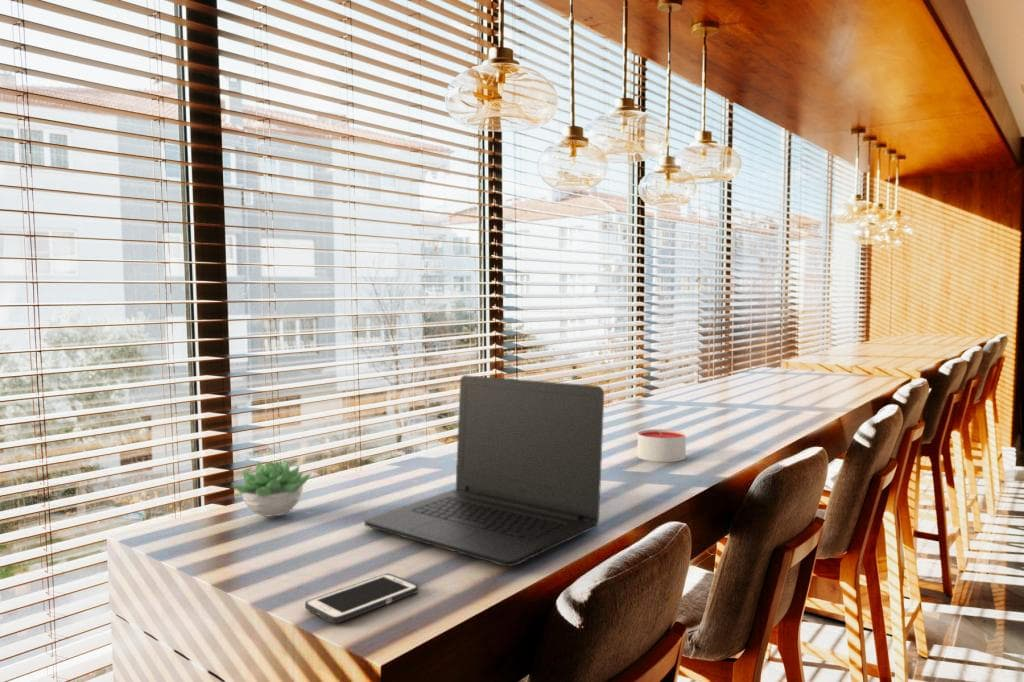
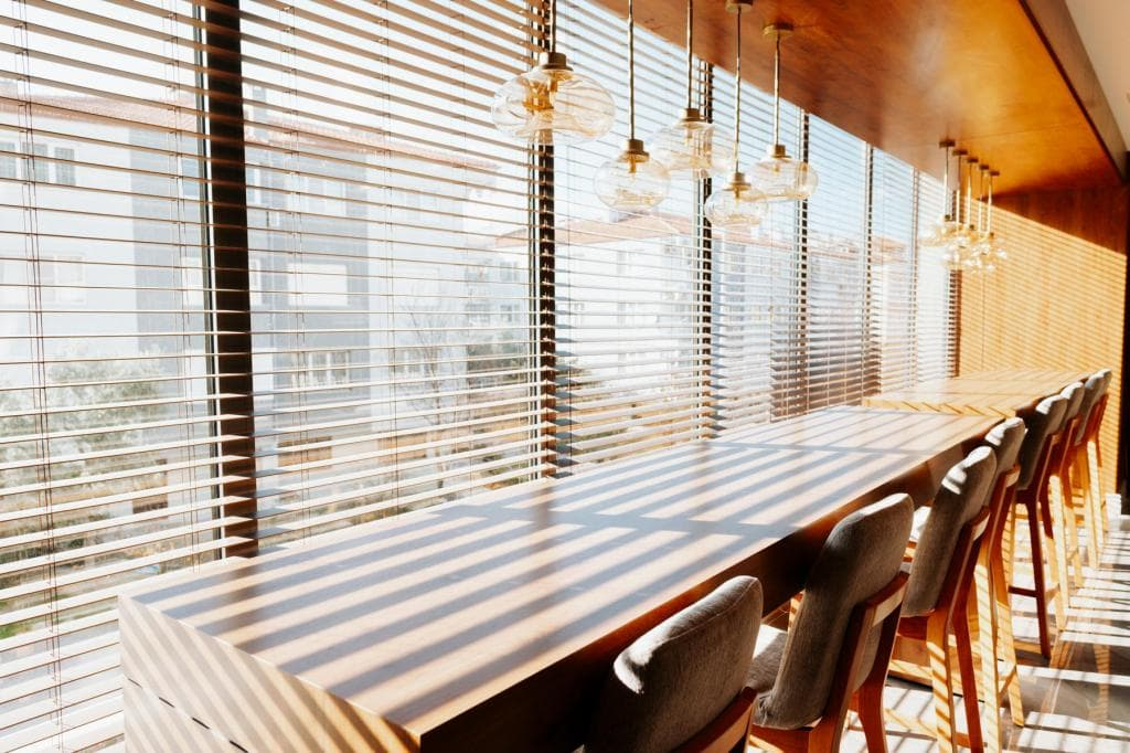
- candle (661, 444)
- cell phone (363, 597)
- laptop (482, 457)
- succulent plant (272, 489)
